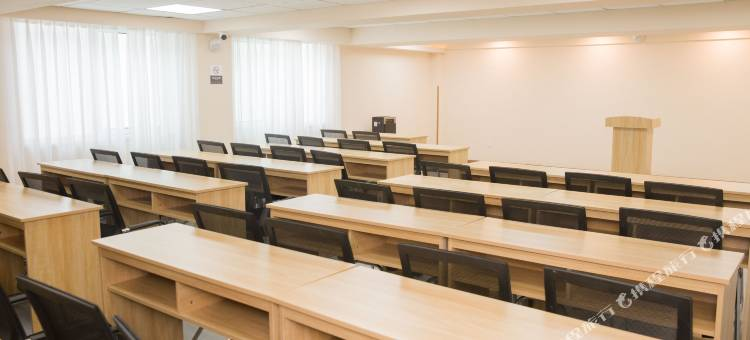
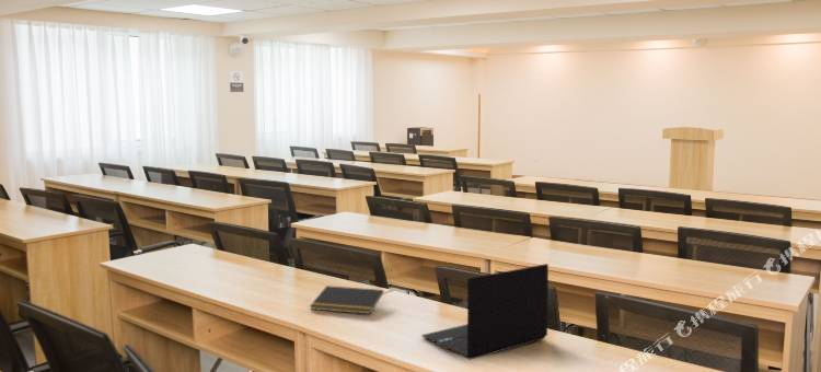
+ laptop (484, 301)
+ notepad (347, 299)
